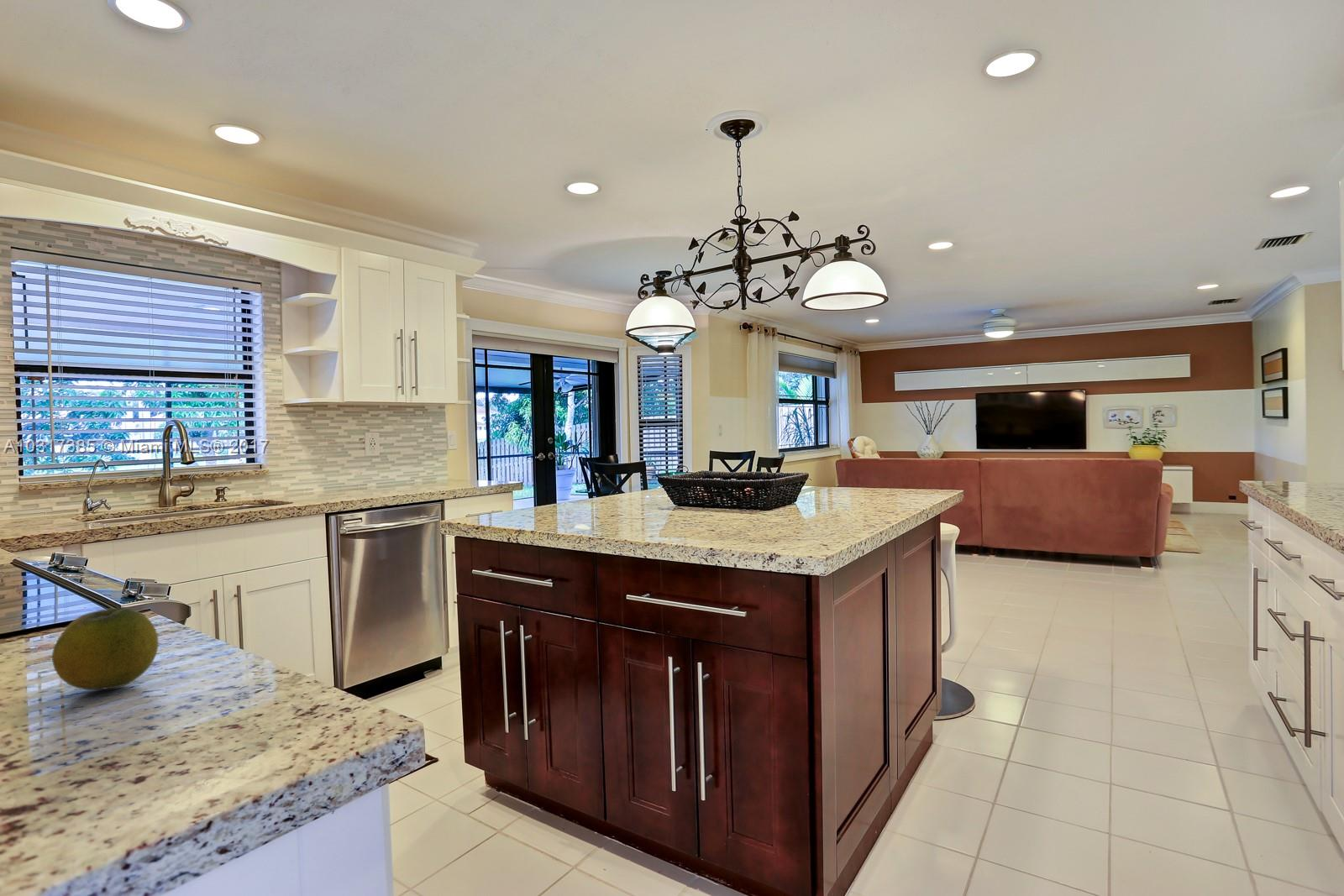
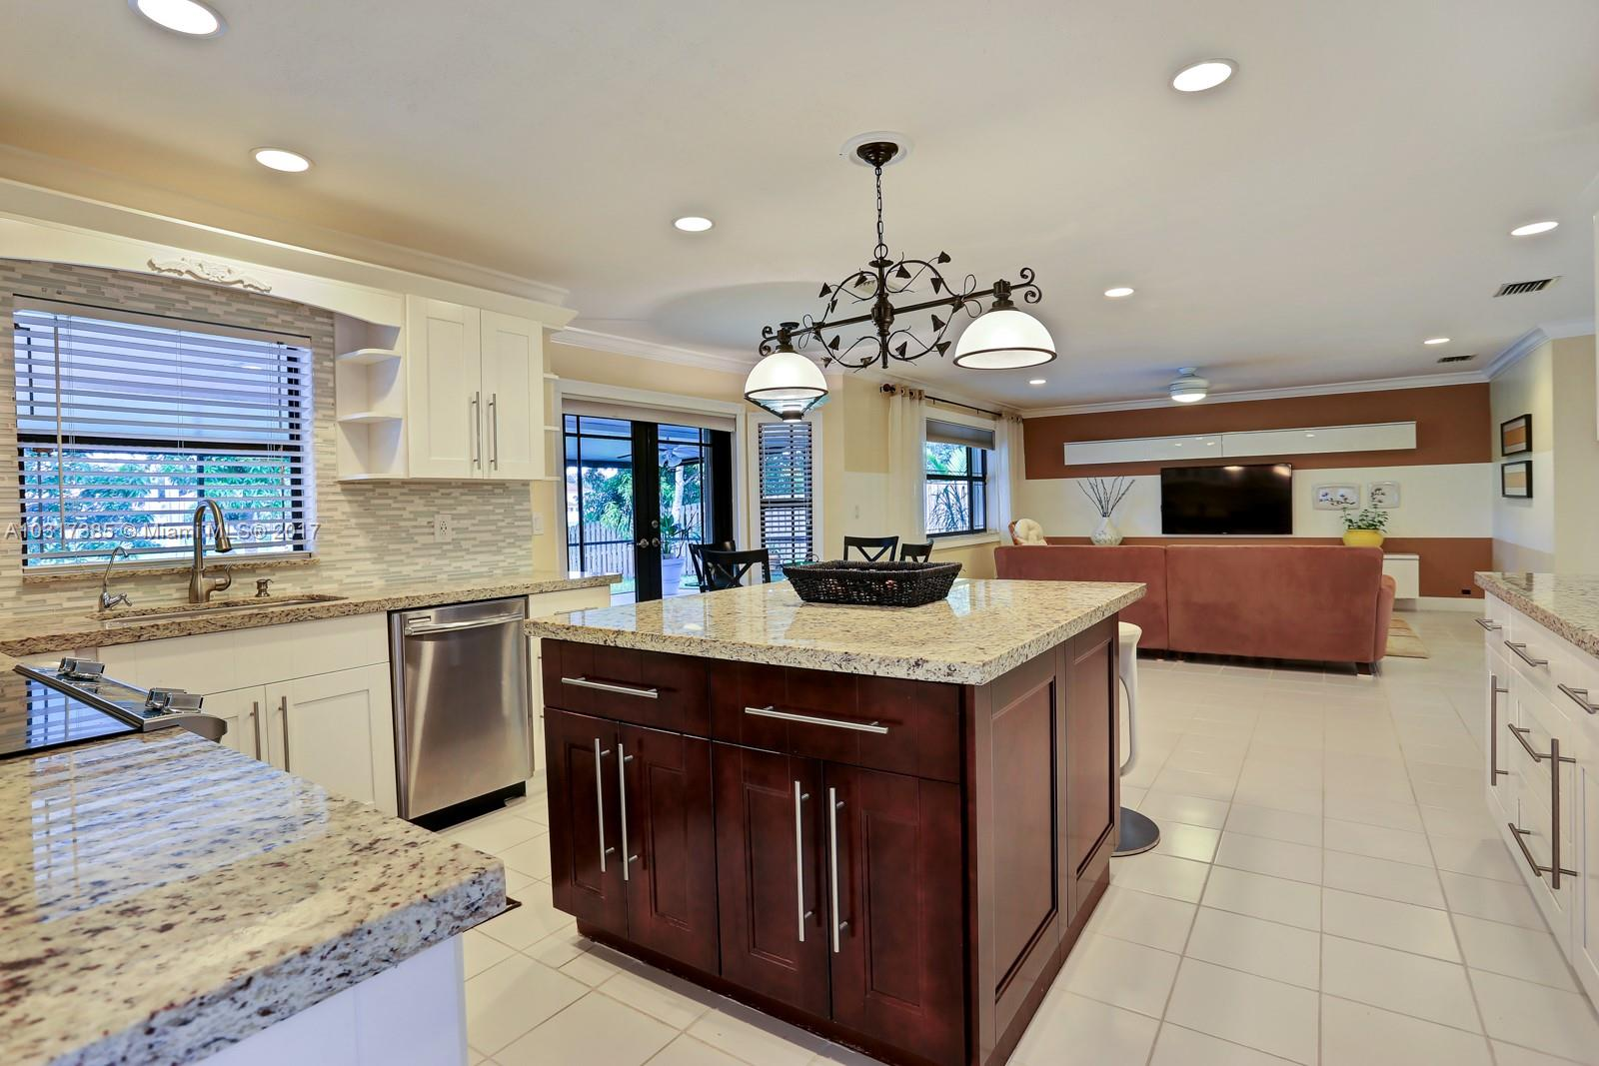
- fruit (107, 647)
